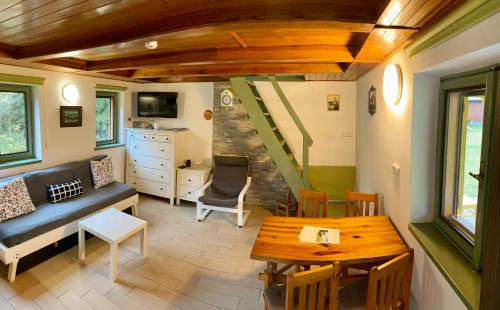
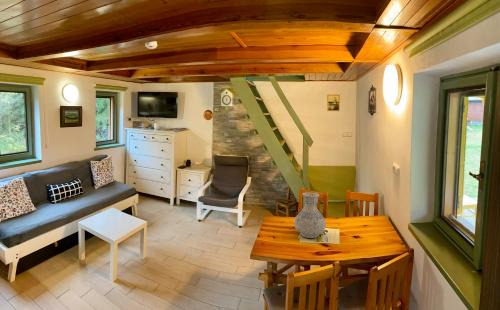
+ vase (310, 214)
